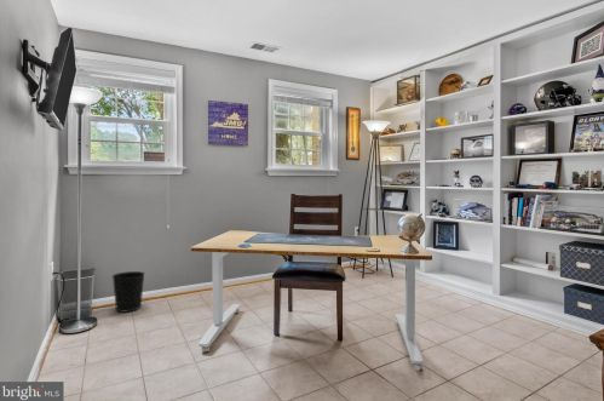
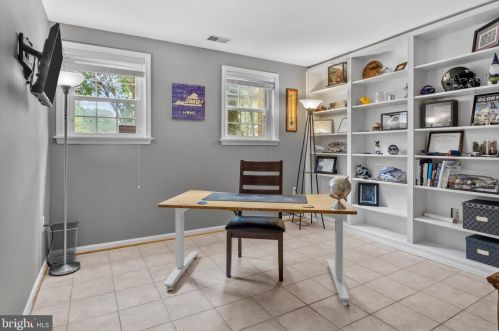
- wastebasket (128, 291)
